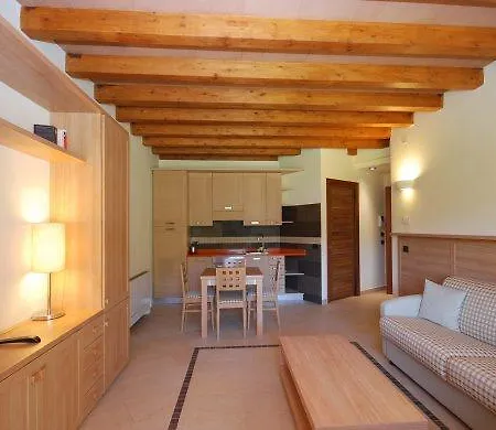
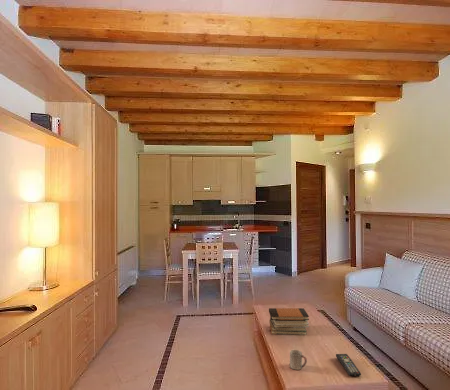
+ remote control (347, 363)
+ cup (298, 360)
+ book stack (288, 321)
